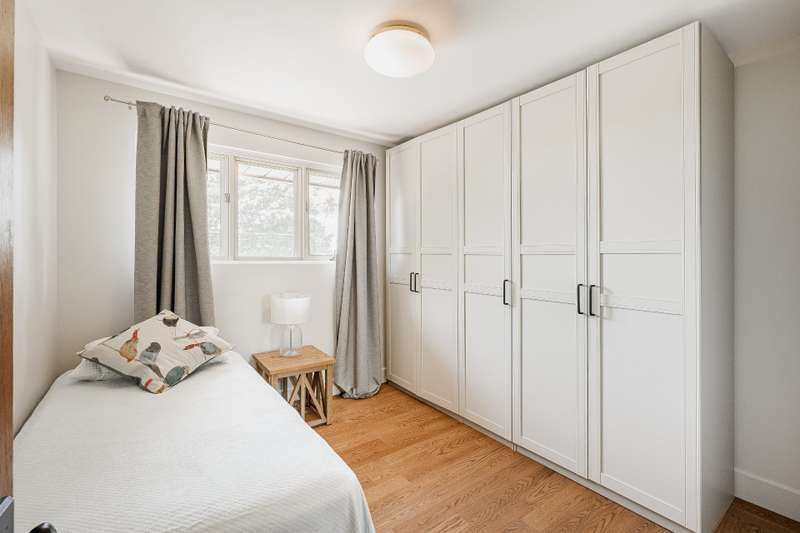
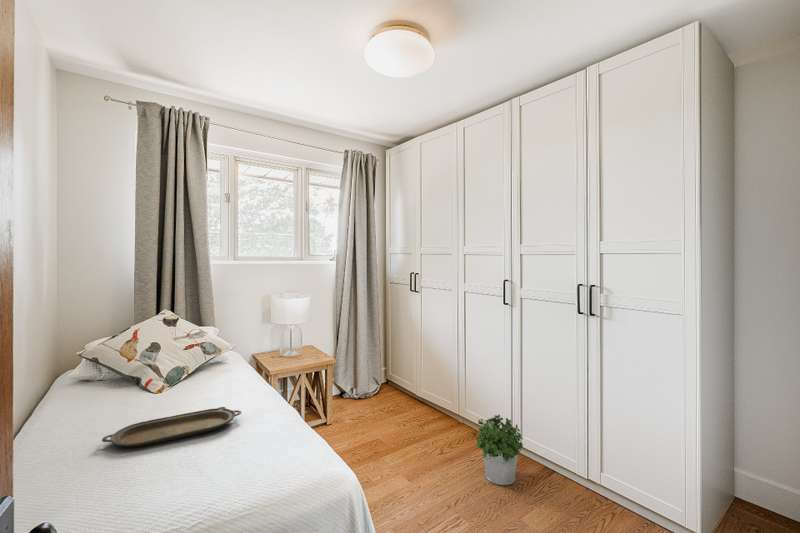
+ potted plant (497, 448)
+ serving tray (177, 427)
